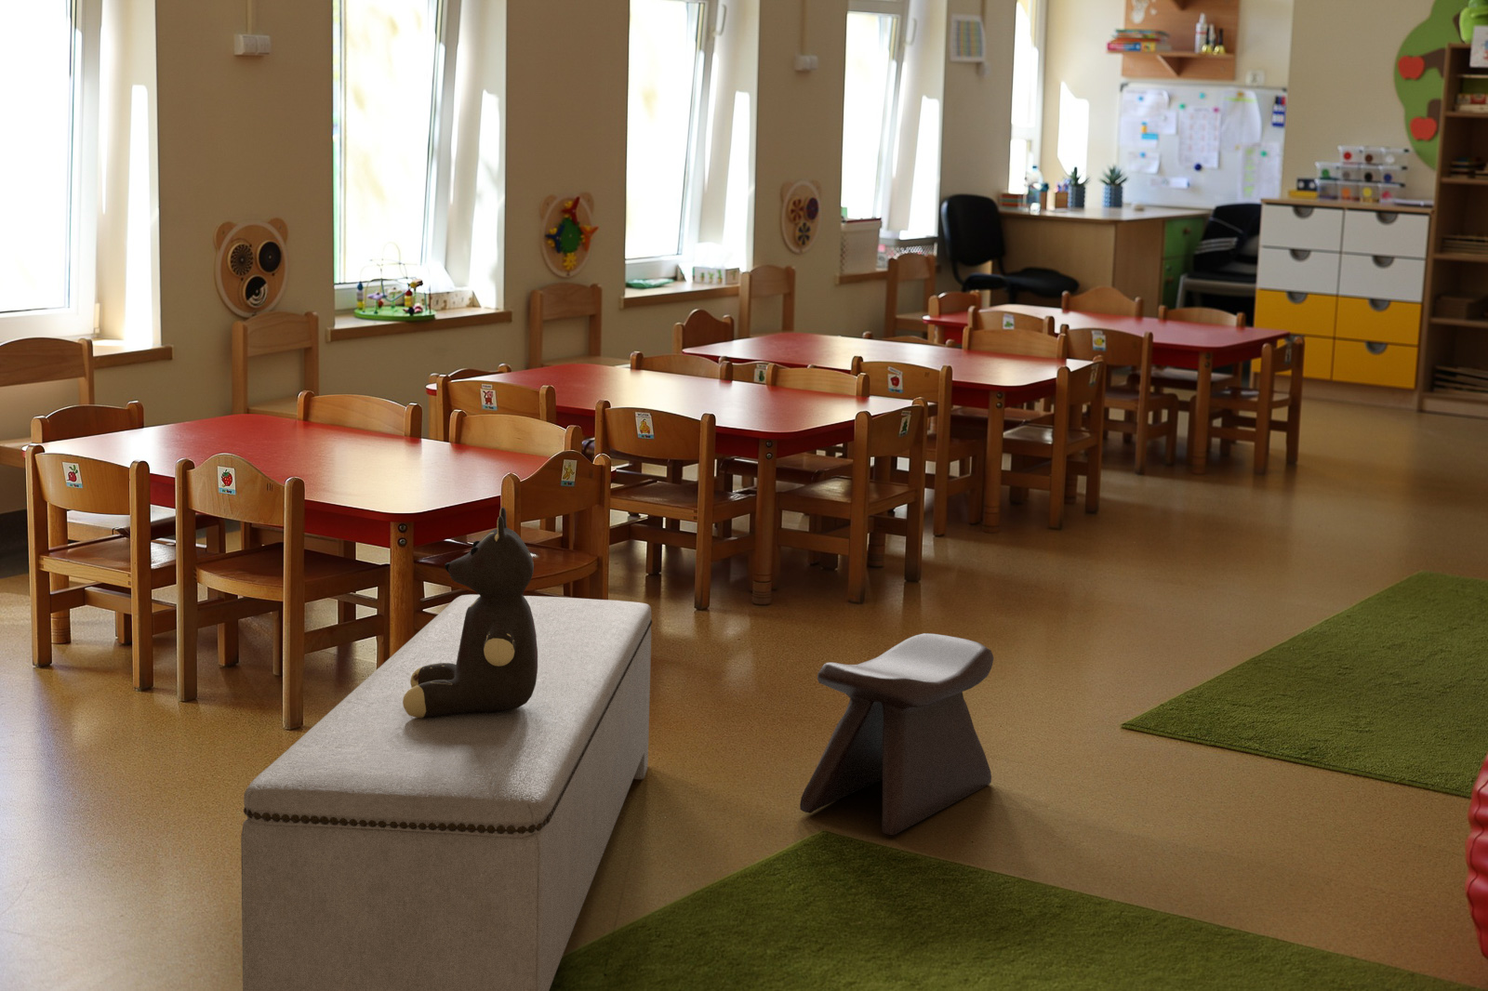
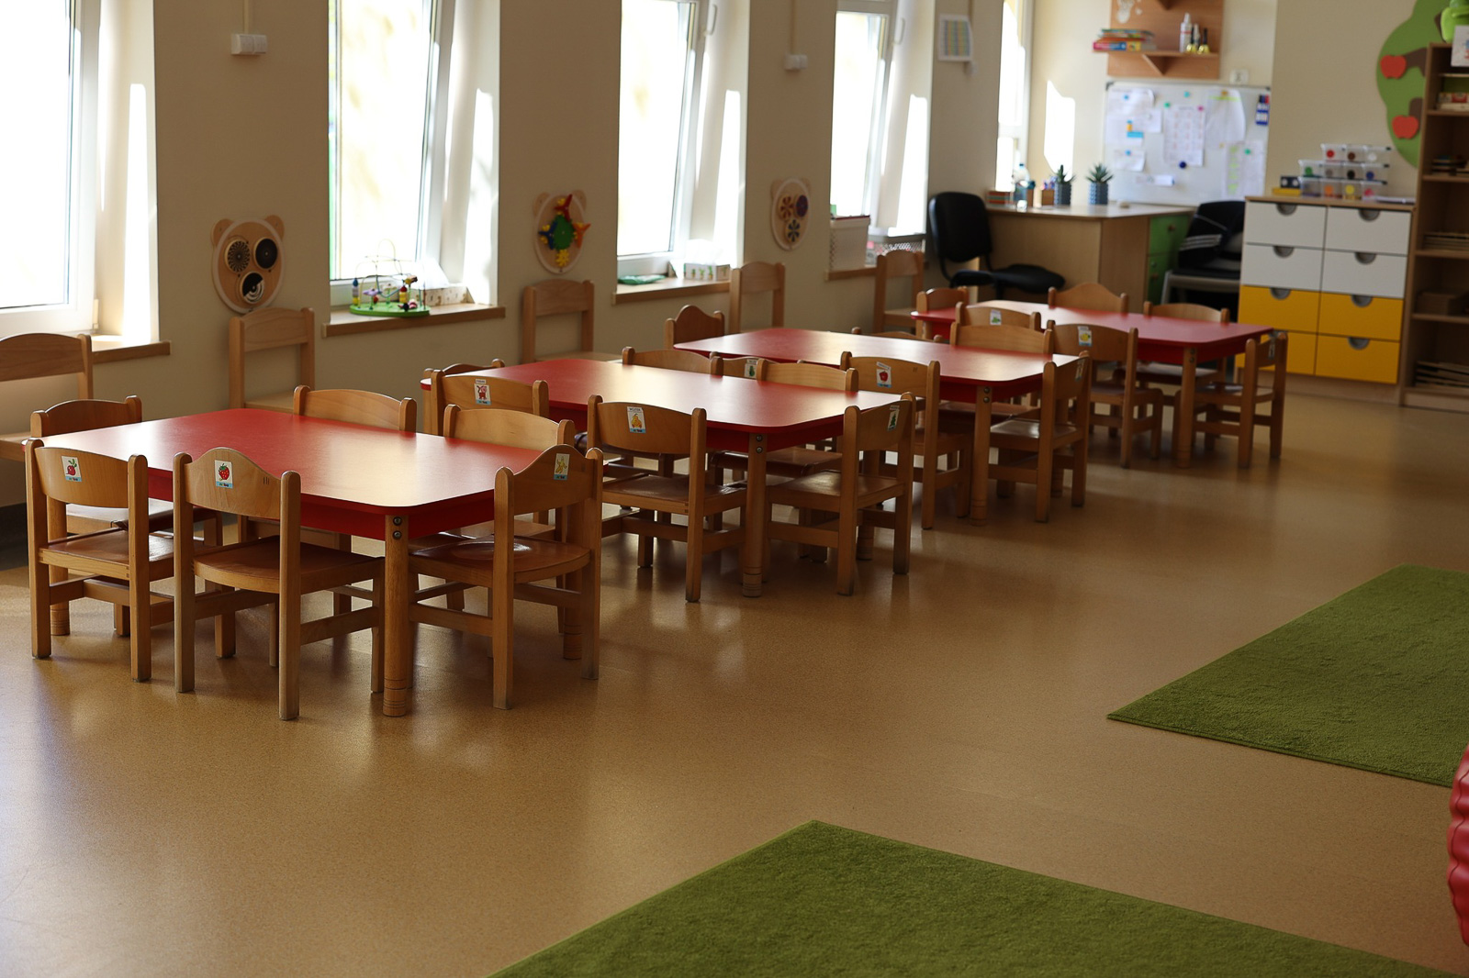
- stool (902, 726)
- teddy bear (472, 609)
- bench (489, 779)
